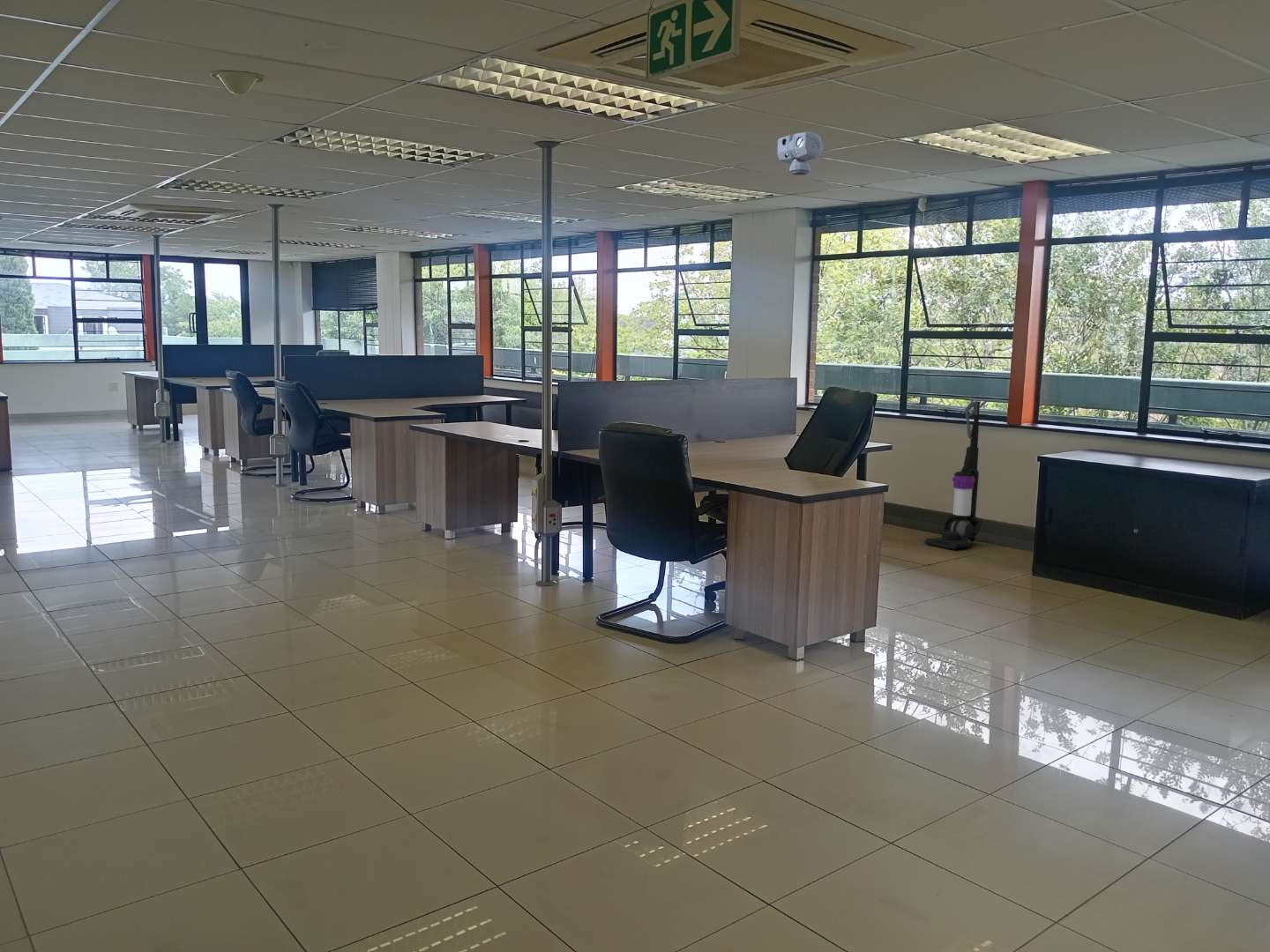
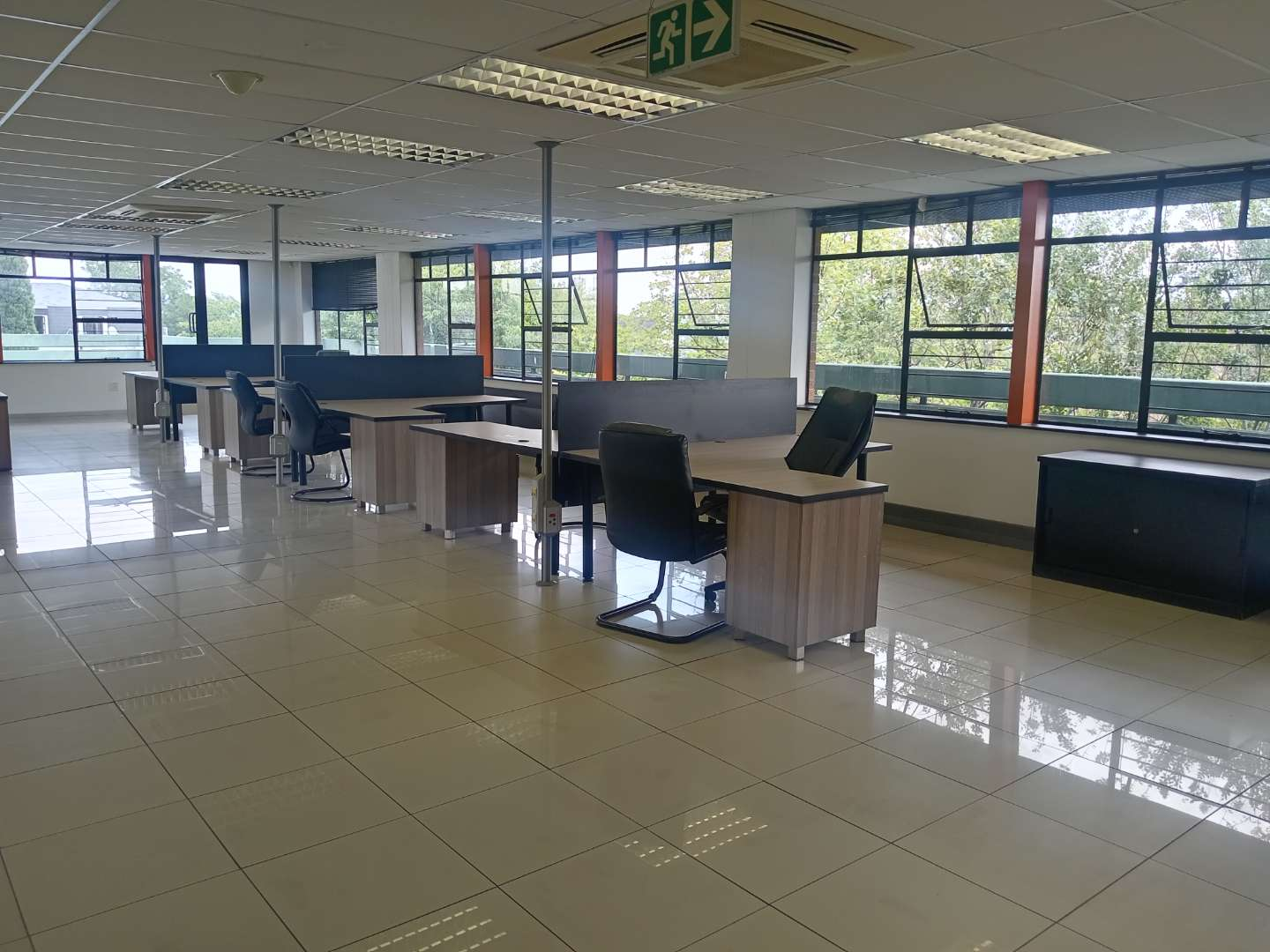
- security camera (799, 153)
- vacuum cleaner (960, 473)
